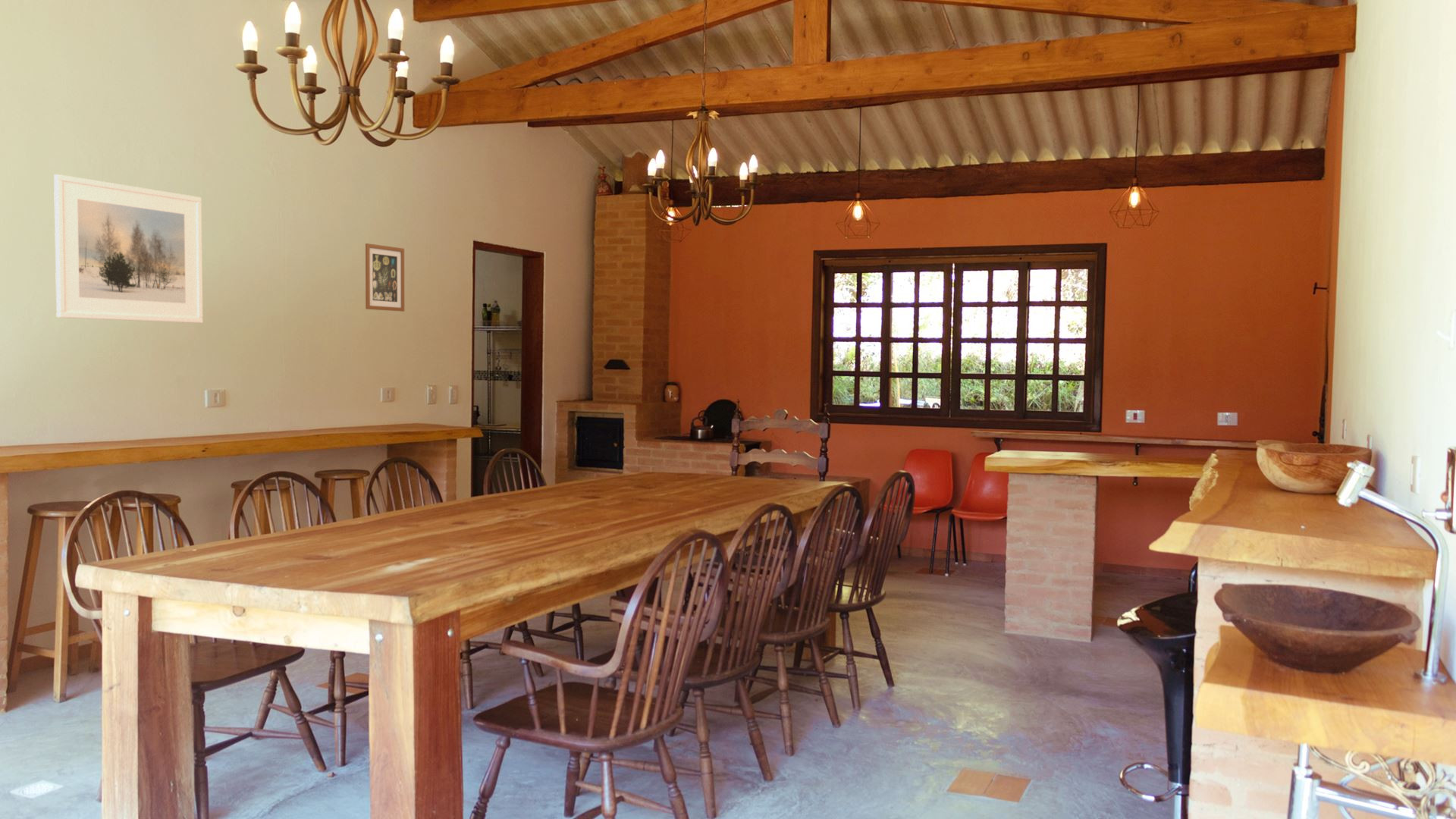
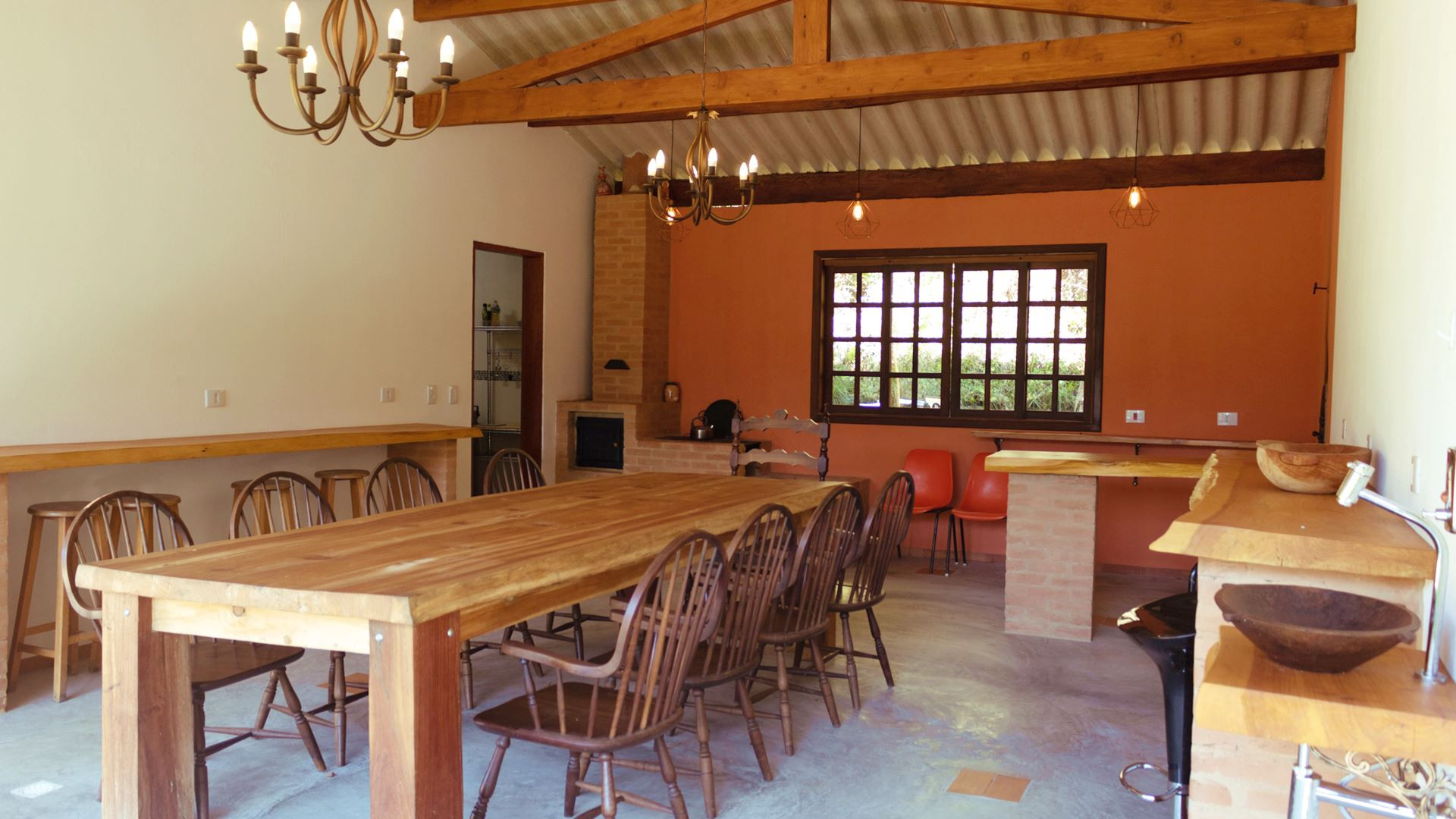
- wall art (385, 278)
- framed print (133, 253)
